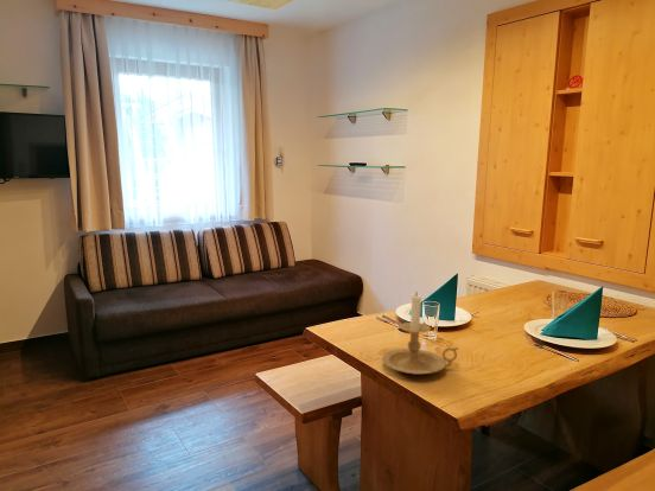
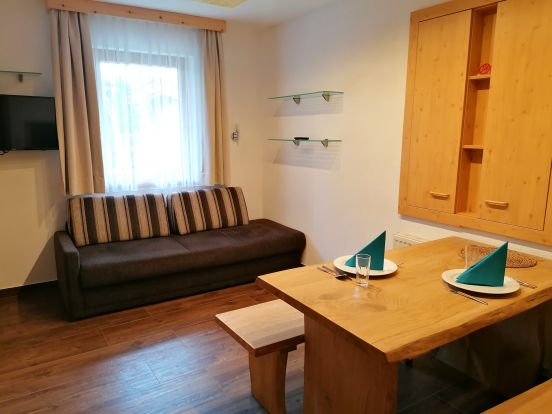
- candle holder (414, 330)
